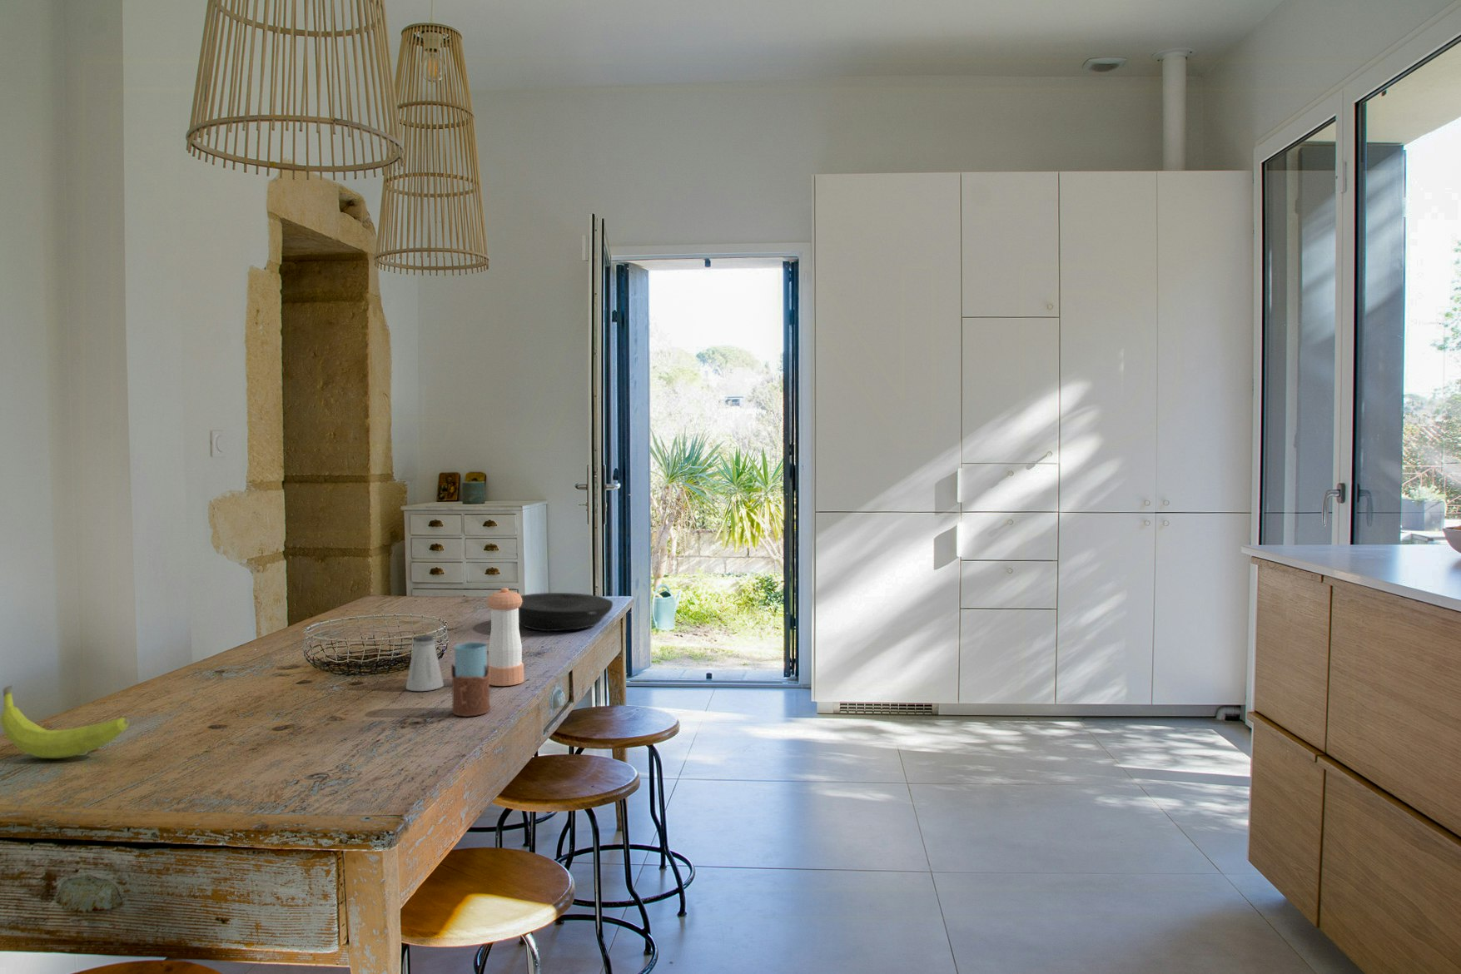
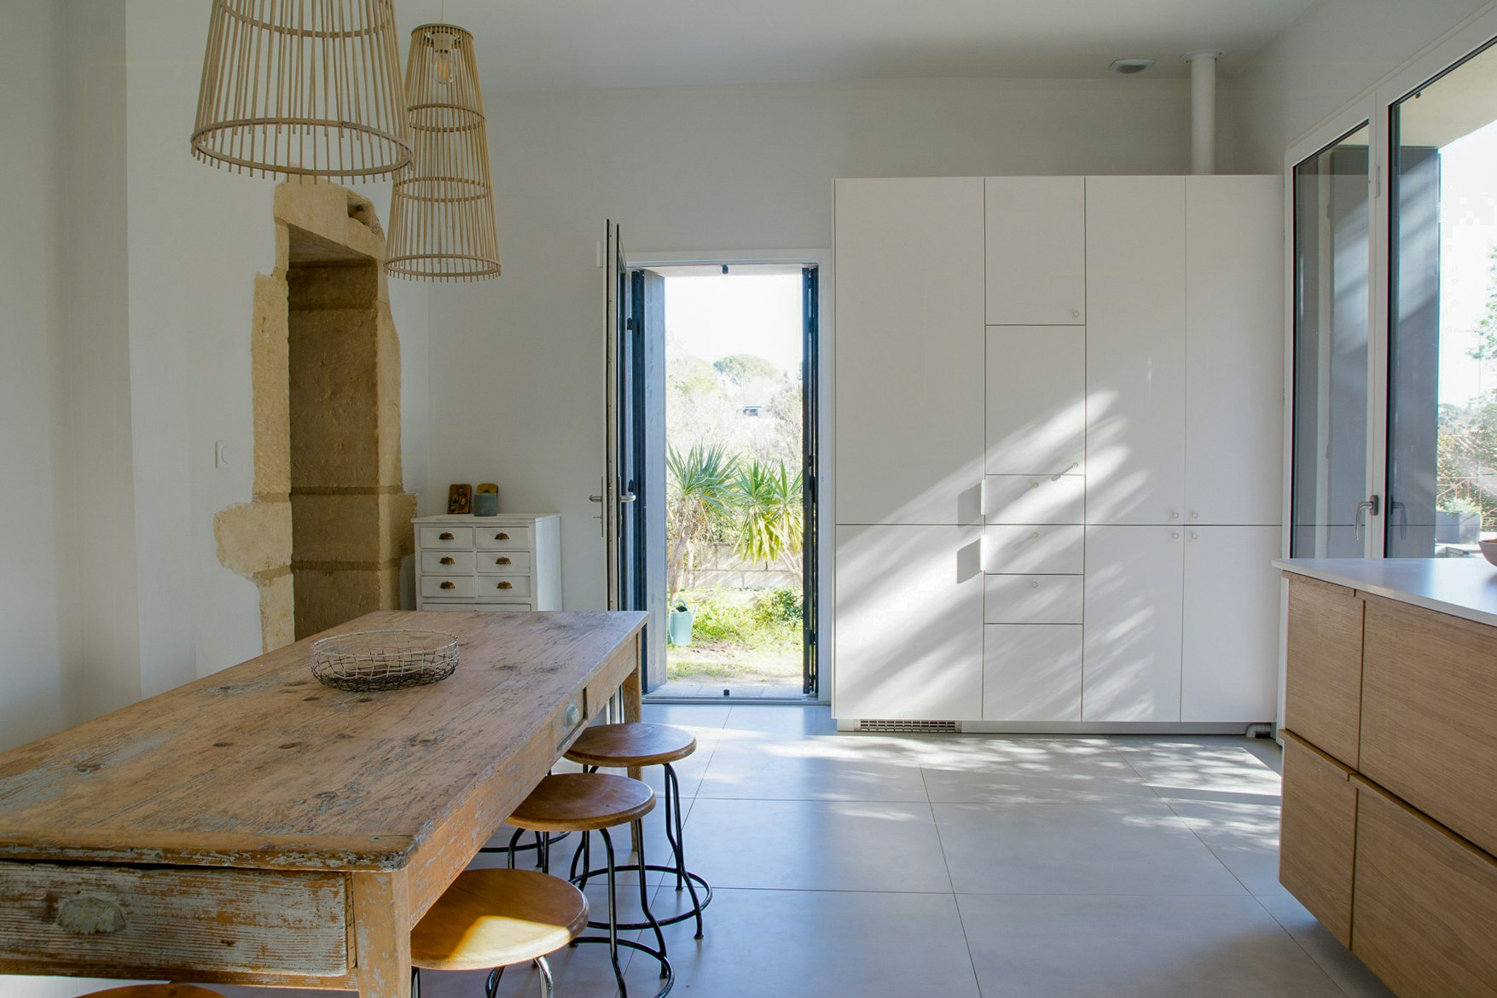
- saltshaker (425, 661)
- fruit (60, 730)
- plate (561, 612)
- pepper shaker (504, 635)
- drinking glass (467, 680)
